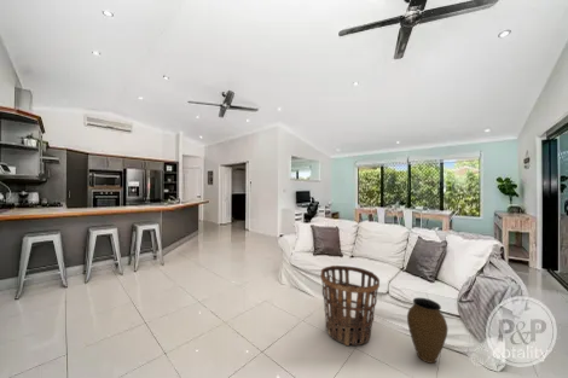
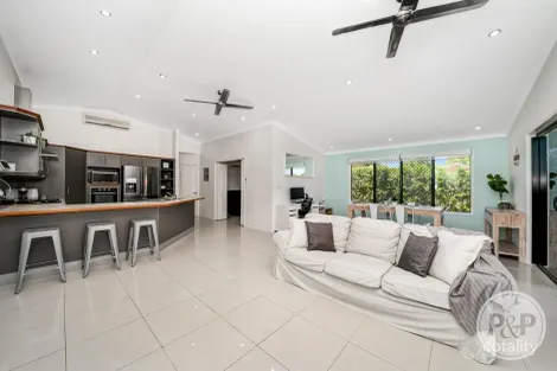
- basket (348, 302)
- vase (425, 330)
